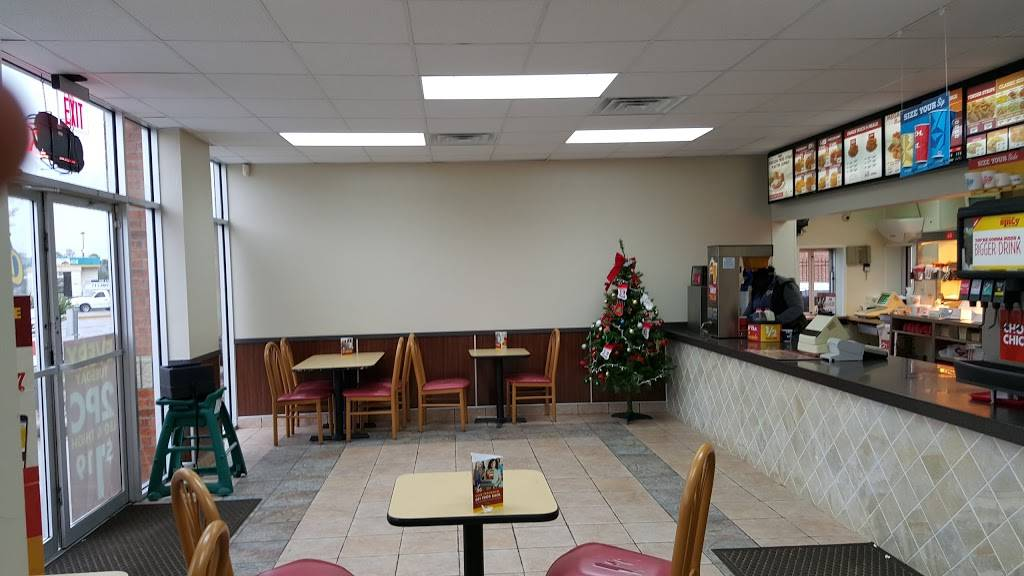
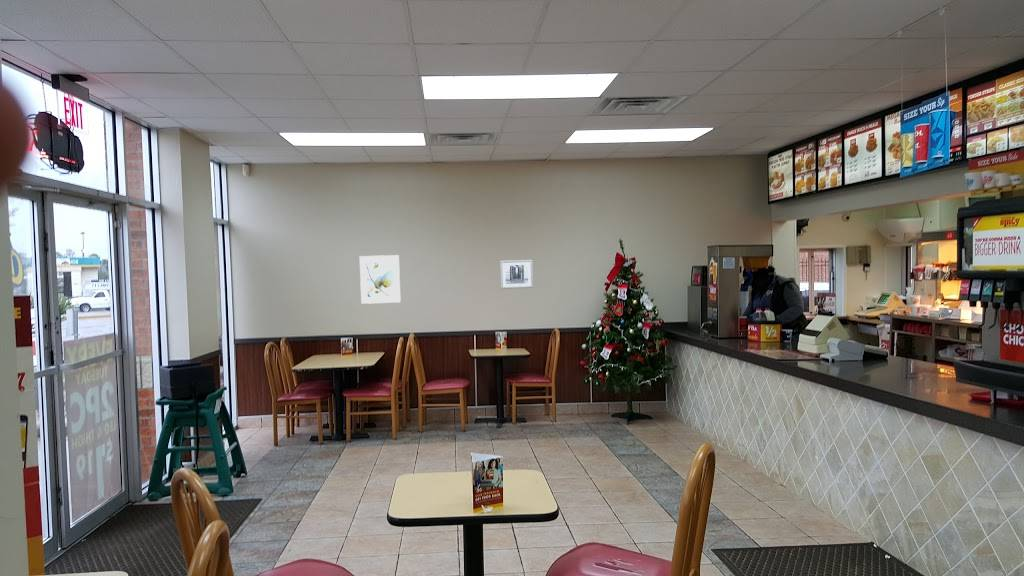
+ wall art (516, 274)
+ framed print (380, 279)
